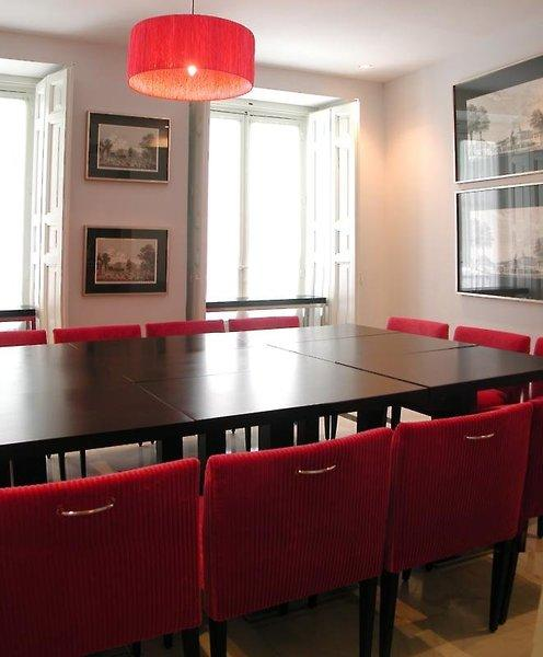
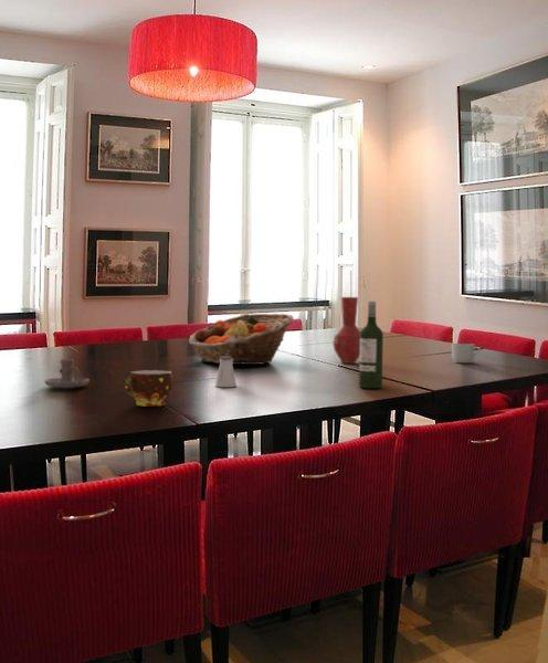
+ mug (465, 352)
+ cup (149, 388)
+ wine bottle (371, 344)
+ candle holder (68, 373)
+ fruit basket (240, 337)
+ vase (348, 329)
+ saltshaker (225, 371)
